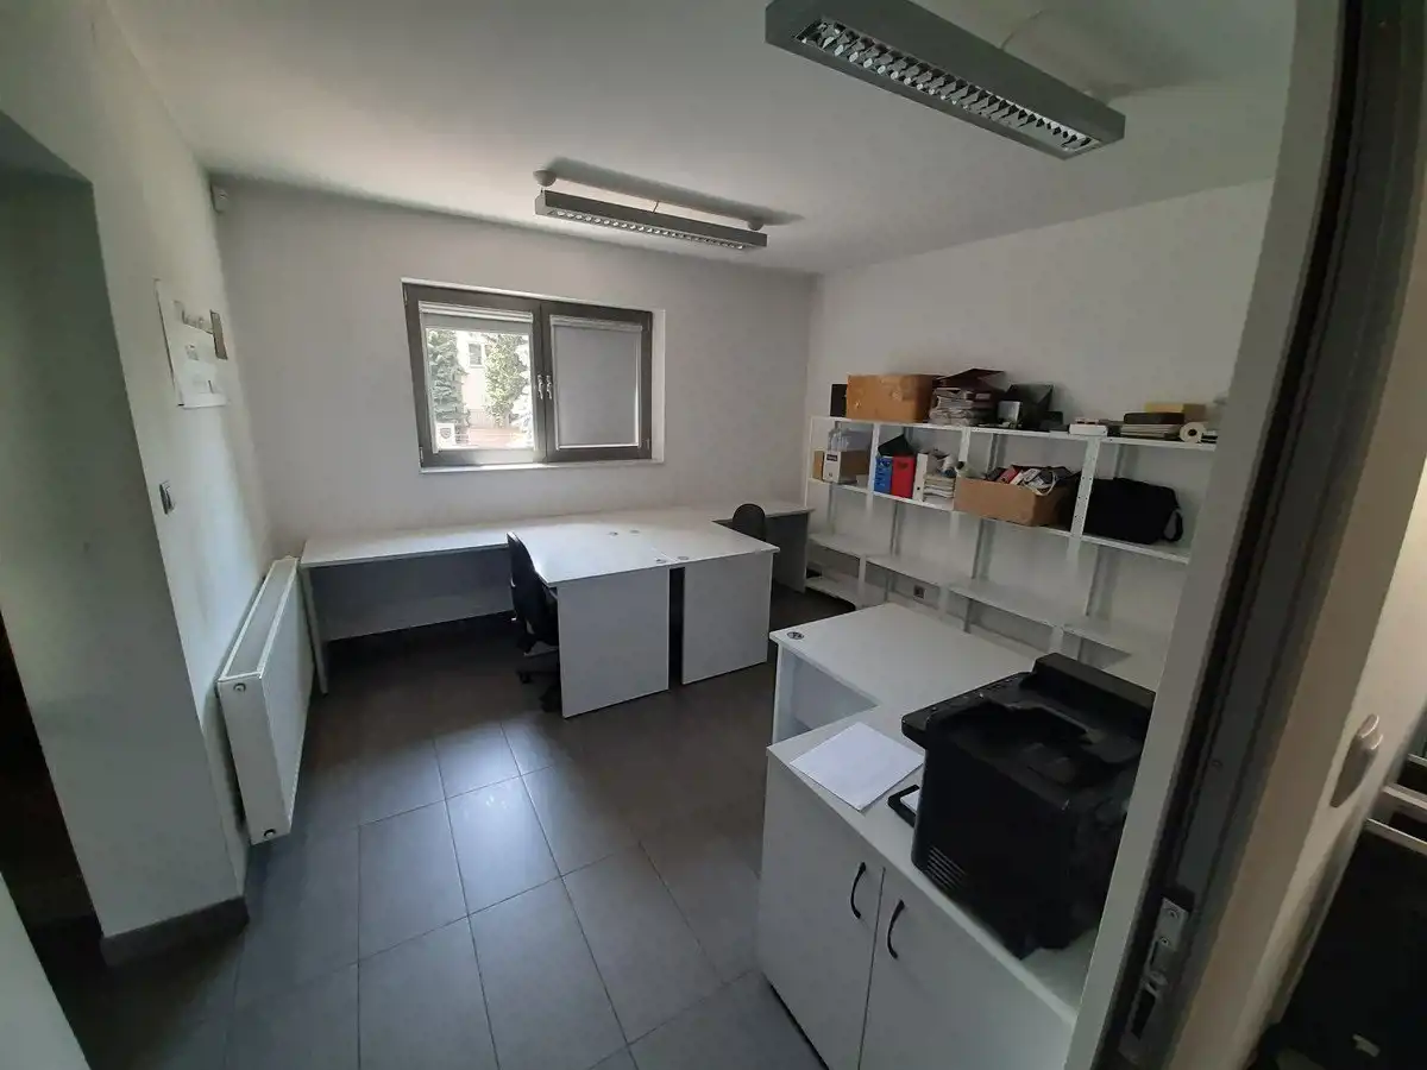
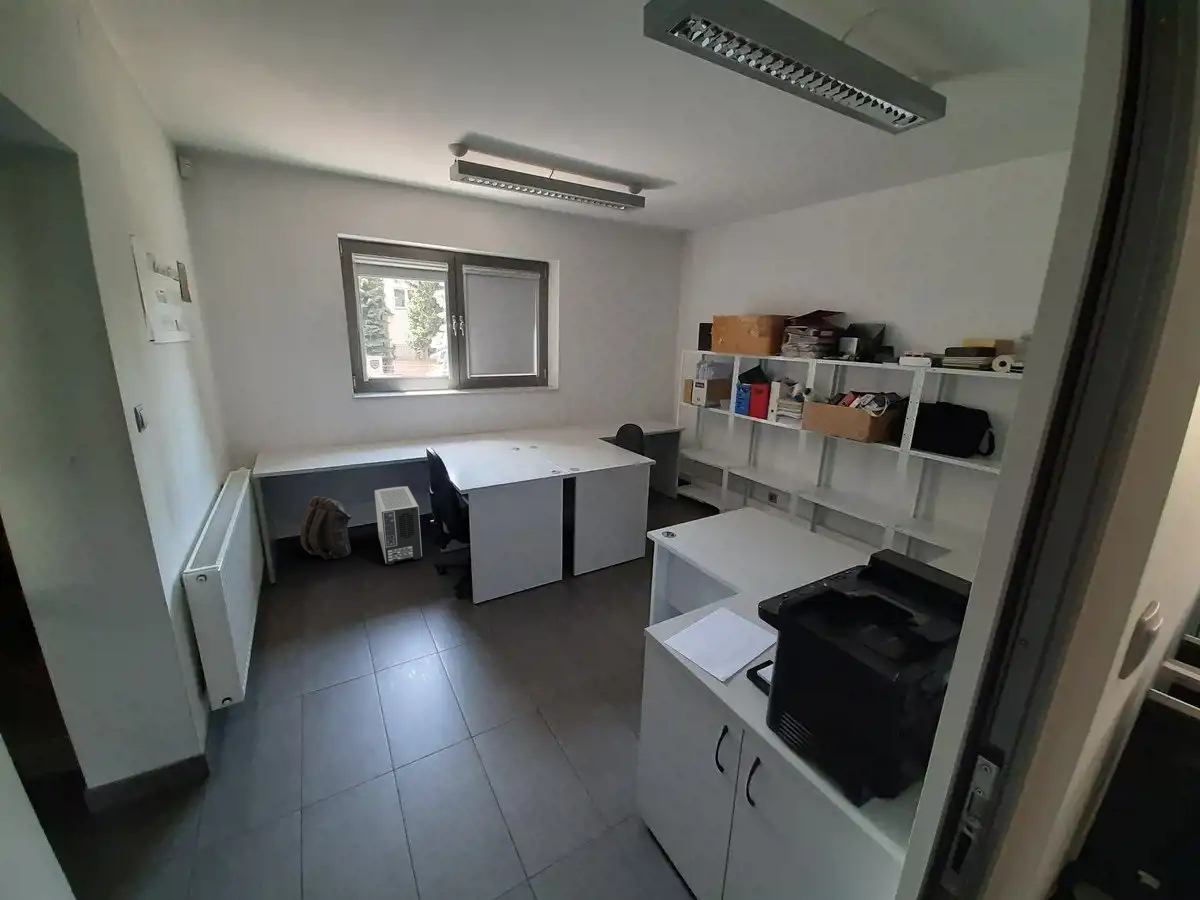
+ air purifier (397, 523)
+ backpack (326, 525)
